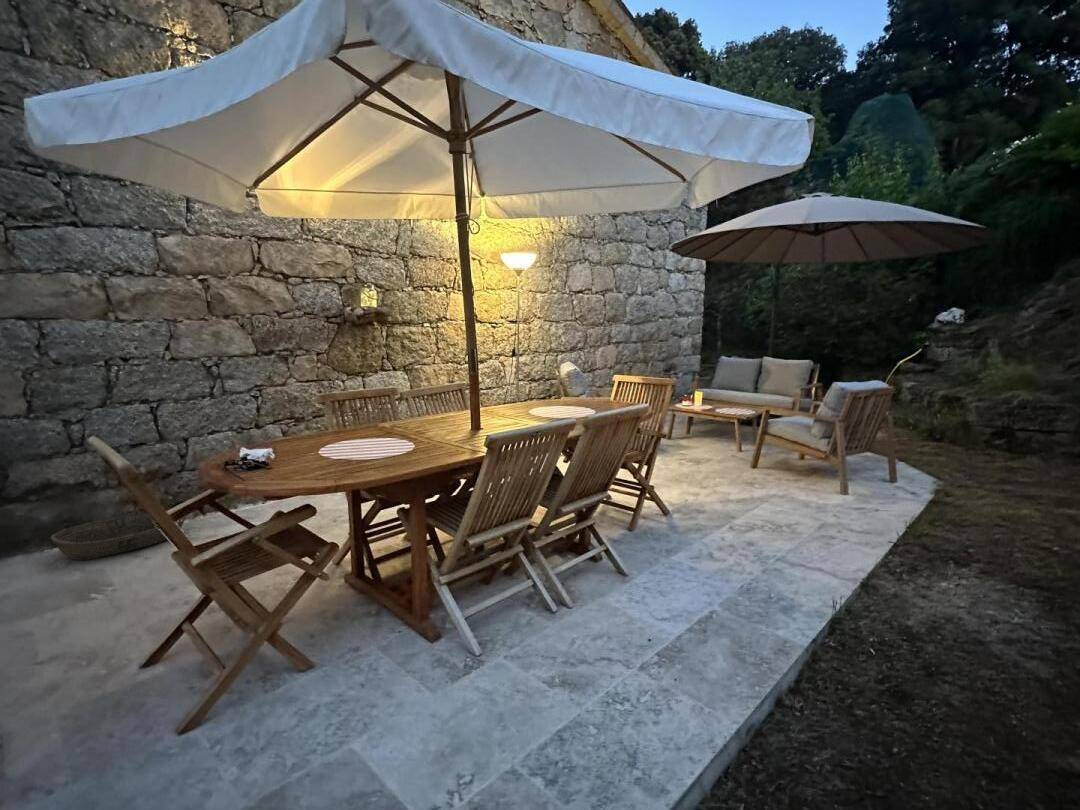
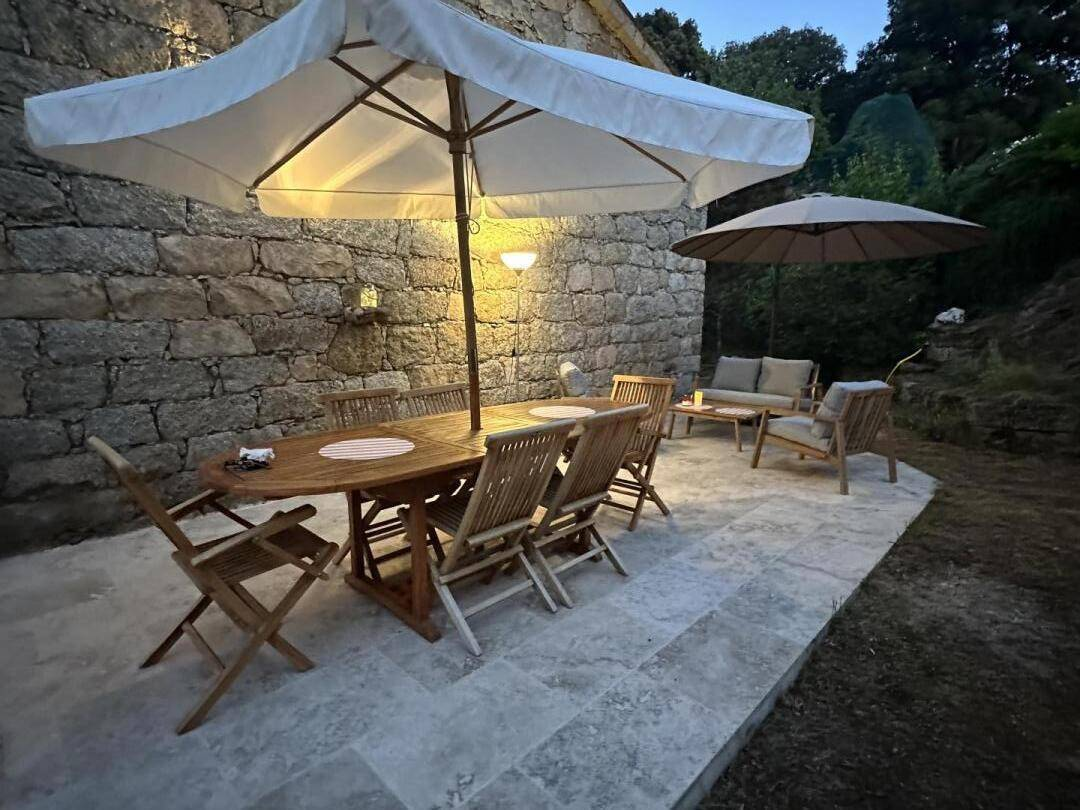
- basket (124, 533)
